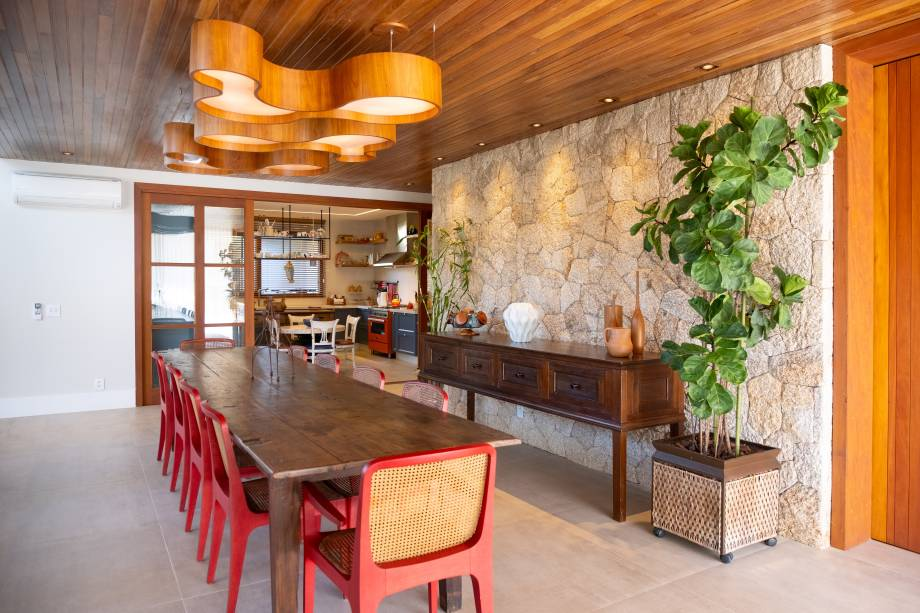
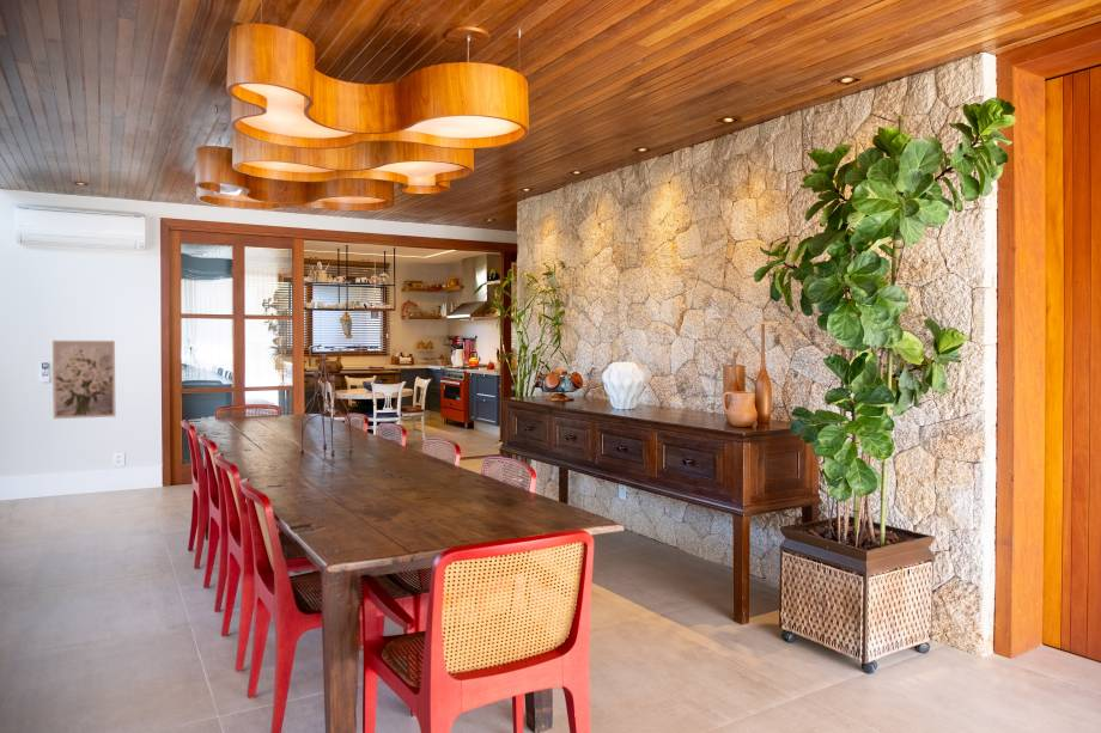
+ wall art (84, 379)
